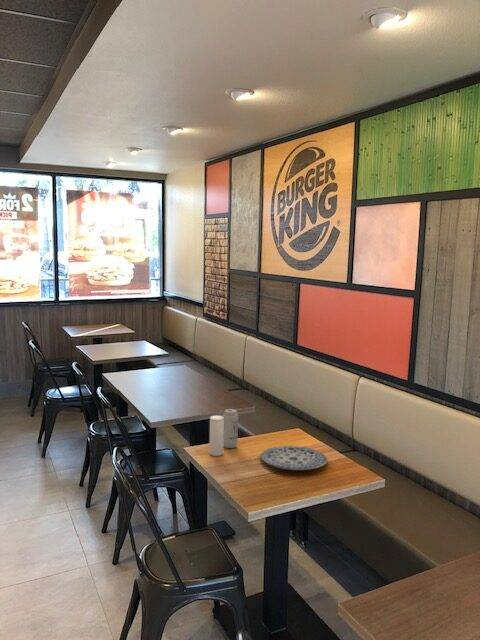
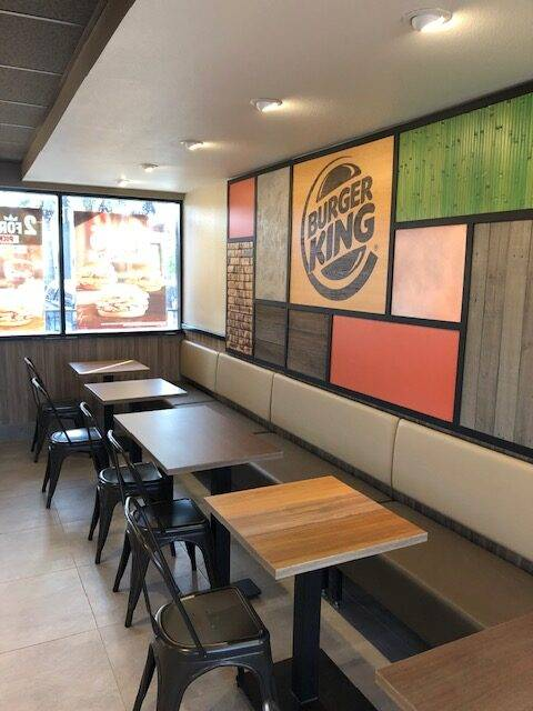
- plate (293, 458)
- beverage can (223, 431)
